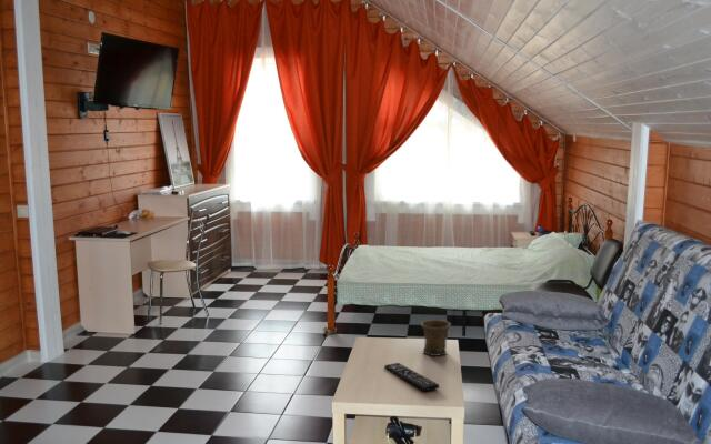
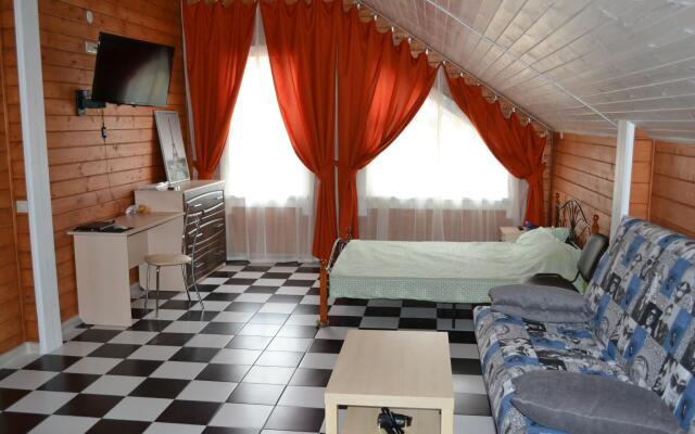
- mug (434, 337)
- remote control (410, 375)
